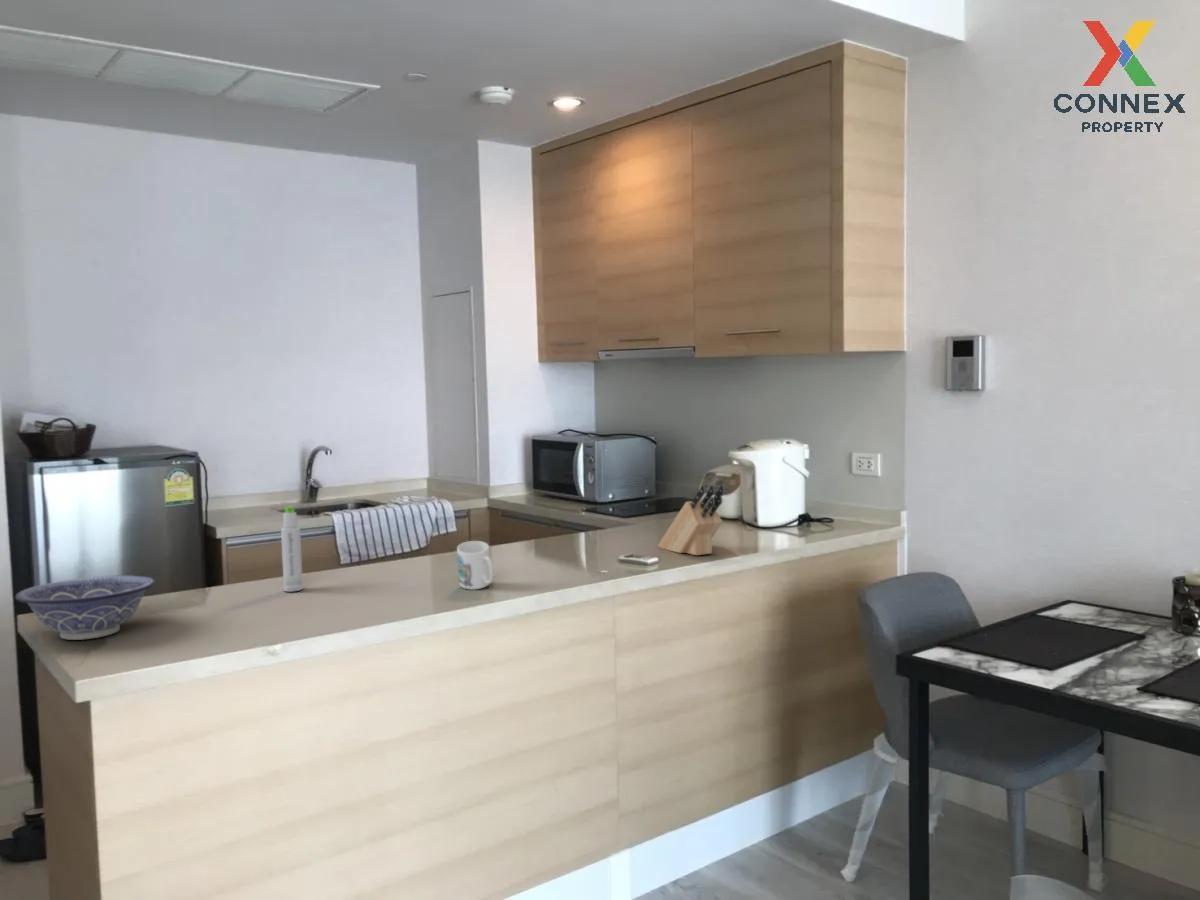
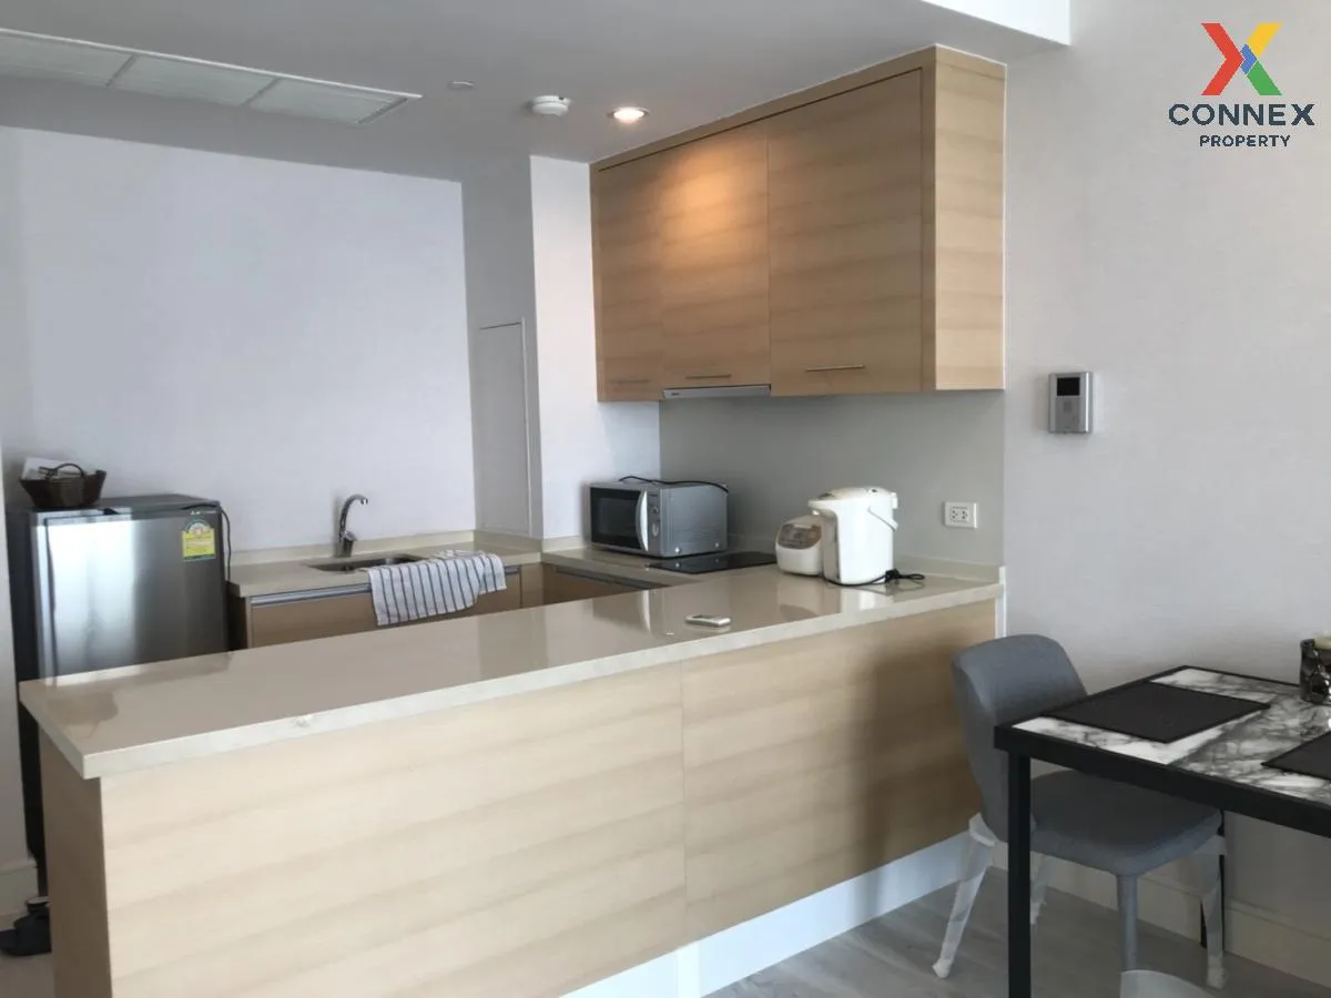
- decorative bowl (89, 610)
- bottle (291, 548)
- mug (478, 565)
- knife block (692, 517)
